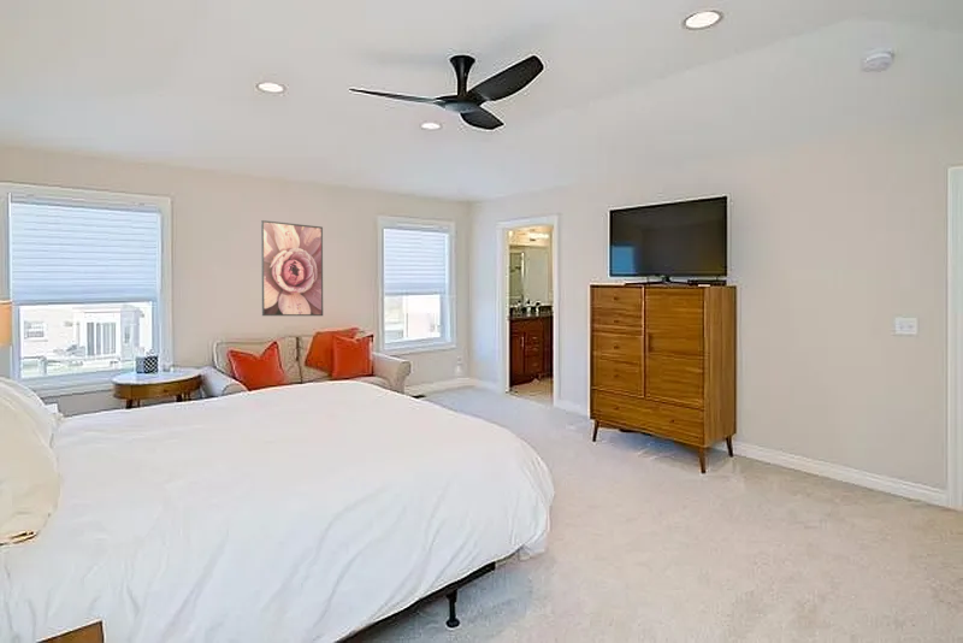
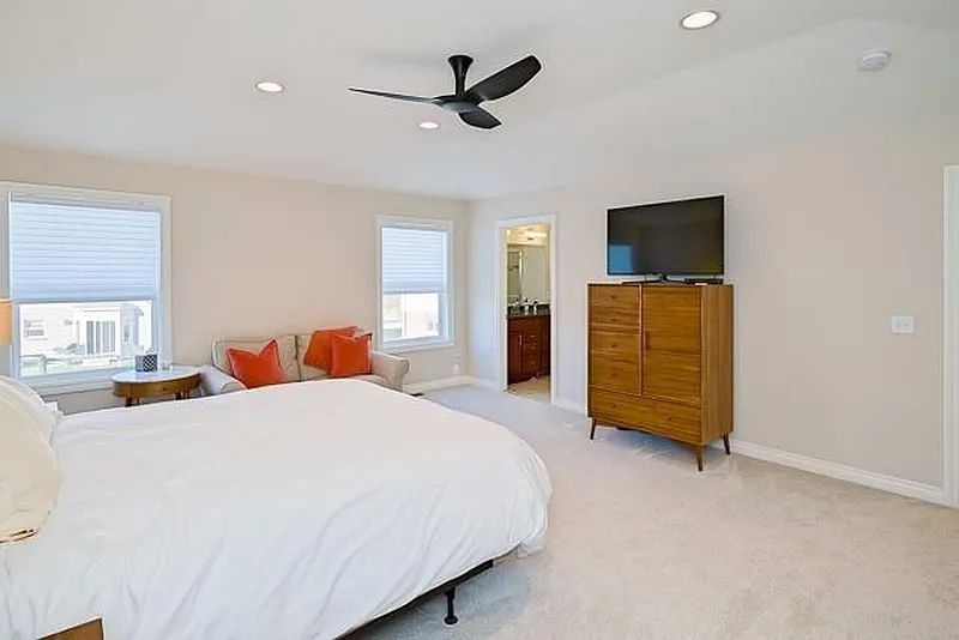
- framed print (293, 270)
